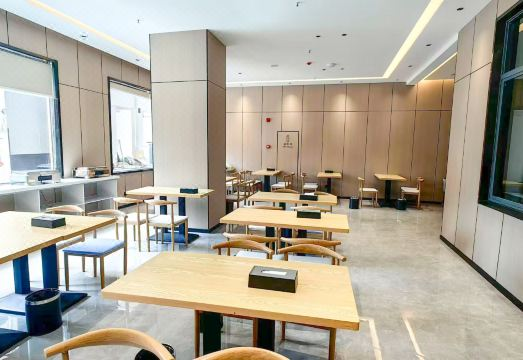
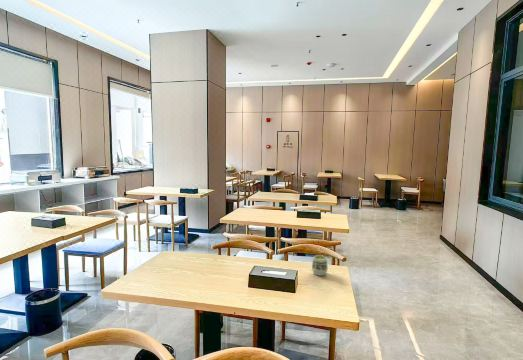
+ cup (319, 265)
